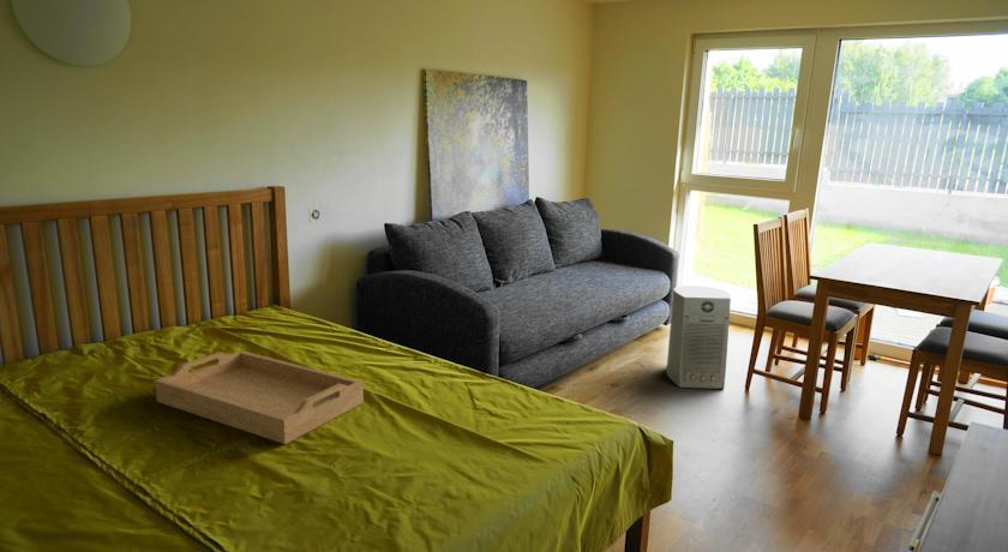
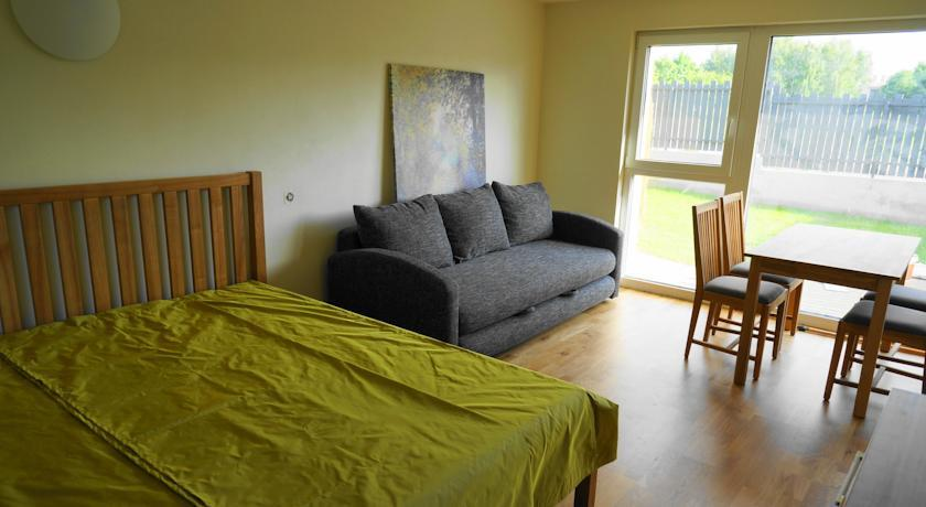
- serving tray (259, 388)
- fan (696, 334)
